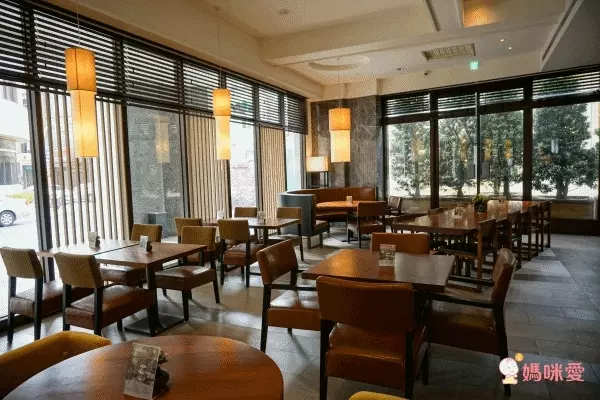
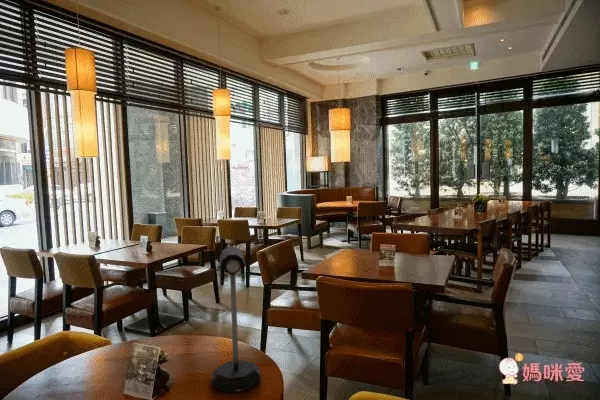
+ mailbox (234, 315)
